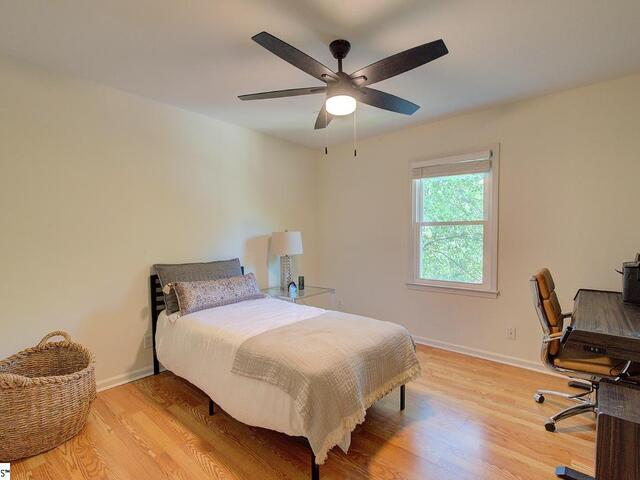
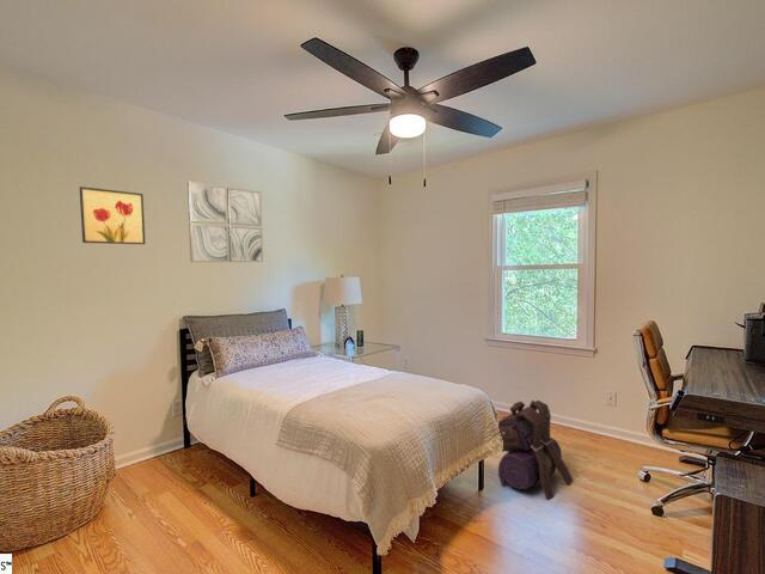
+ wall art (114, 216)
+ backpack (528, 440)
+ wall art (227, 226)
